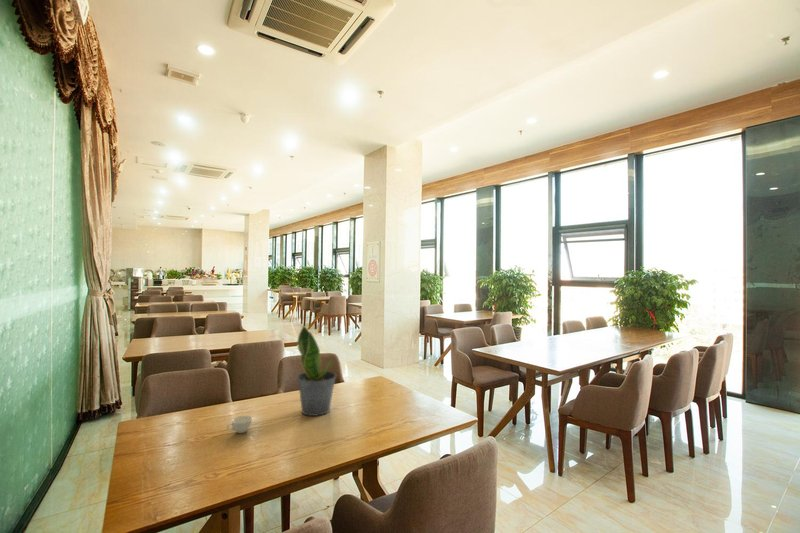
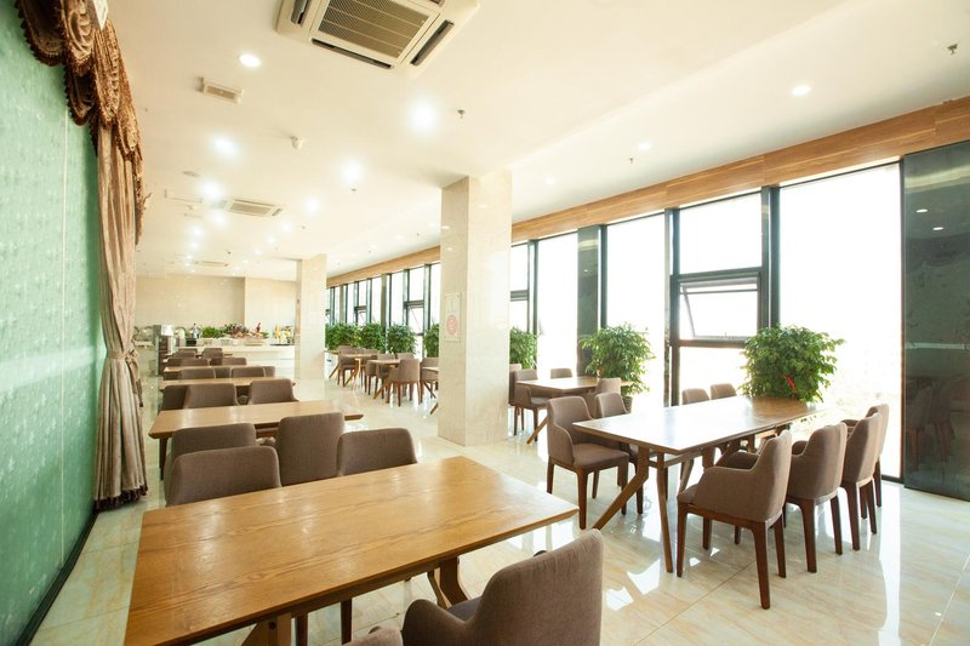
- teacup (239, 425)
- potted plant (316, 368)
